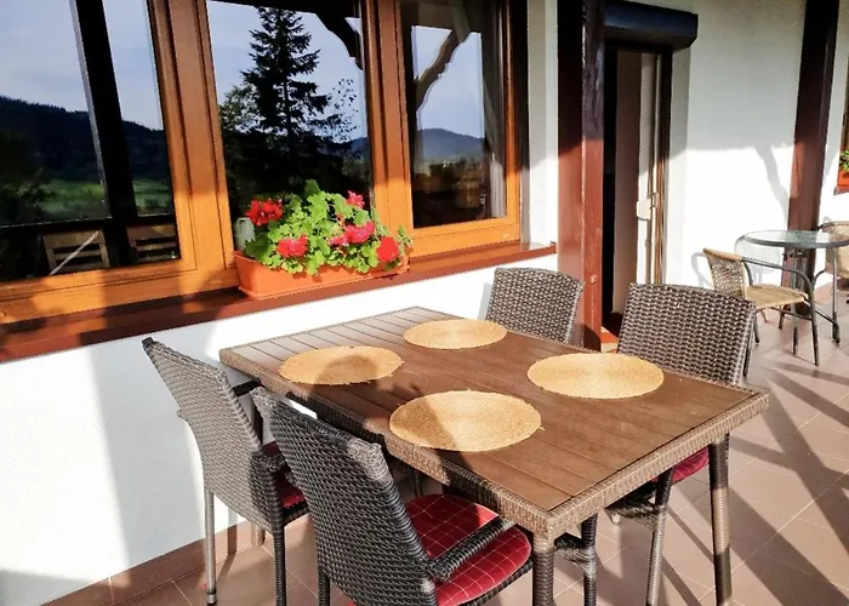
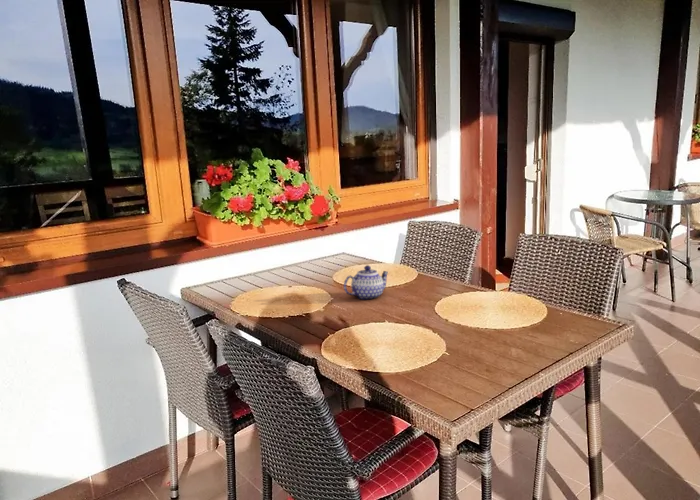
+ teapot (366, 280)
